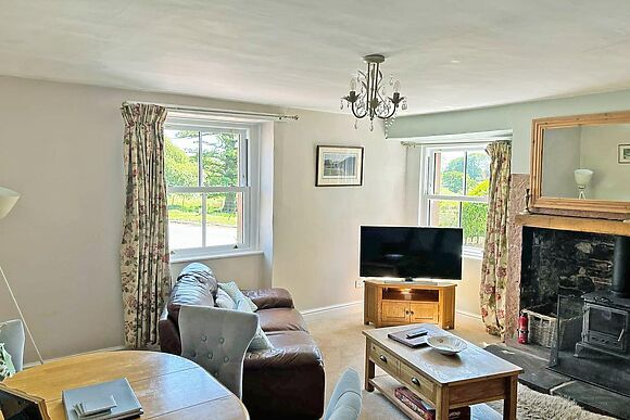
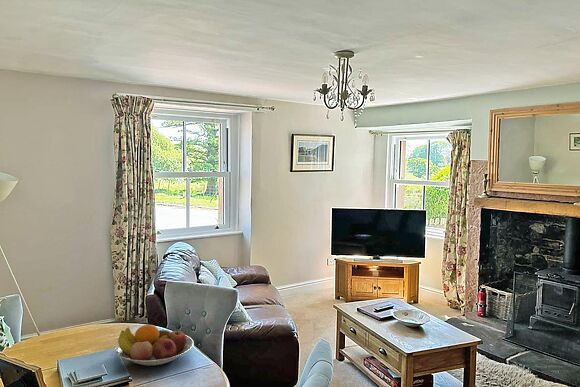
+ fruit bowl (155, 342)
